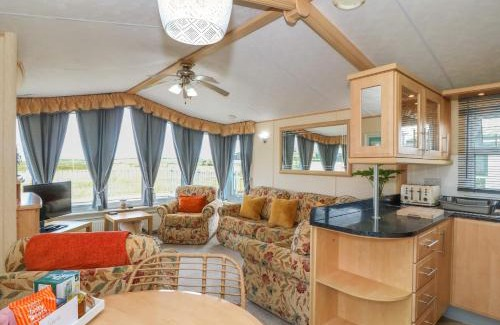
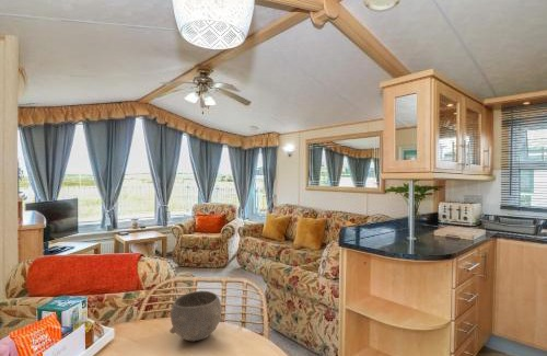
+ bowl (196, 317)
